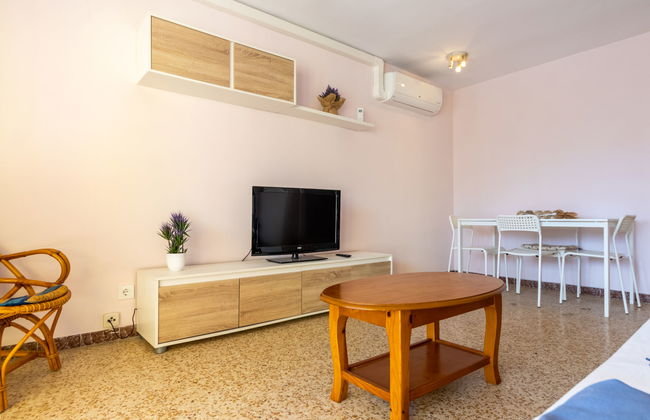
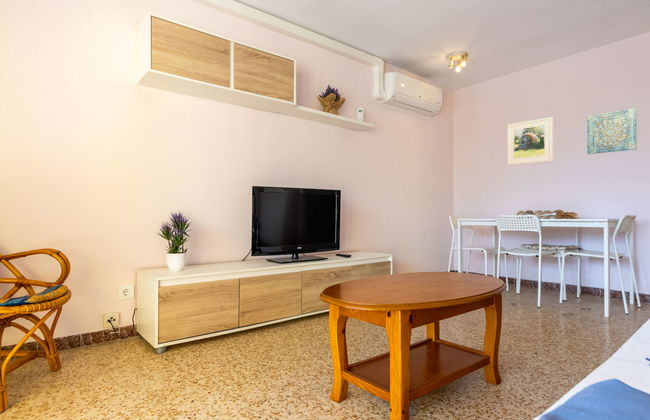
+ wall art (610, 132)
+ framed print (529, 142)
